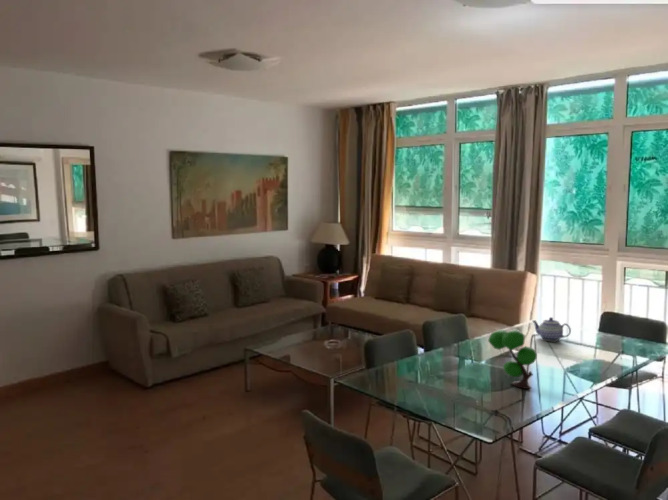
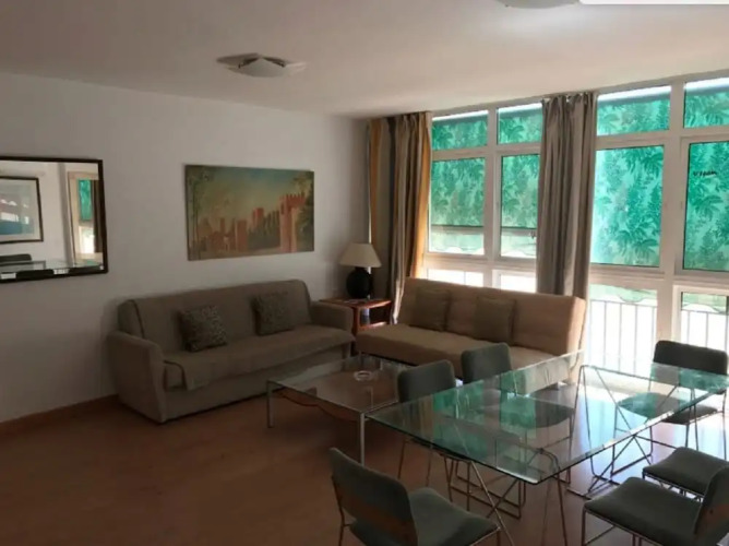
- teapot (550, 328)
- plant (512, 355)
